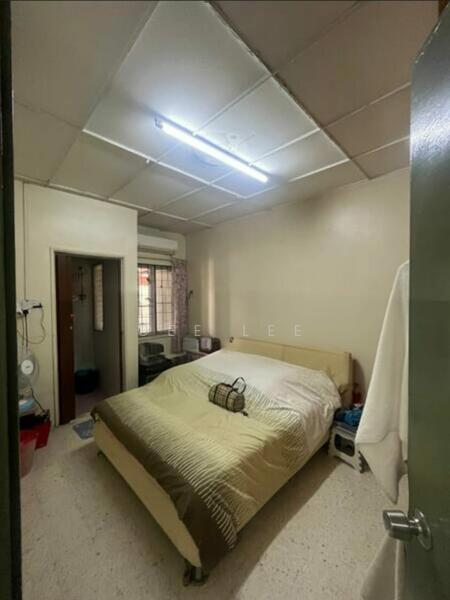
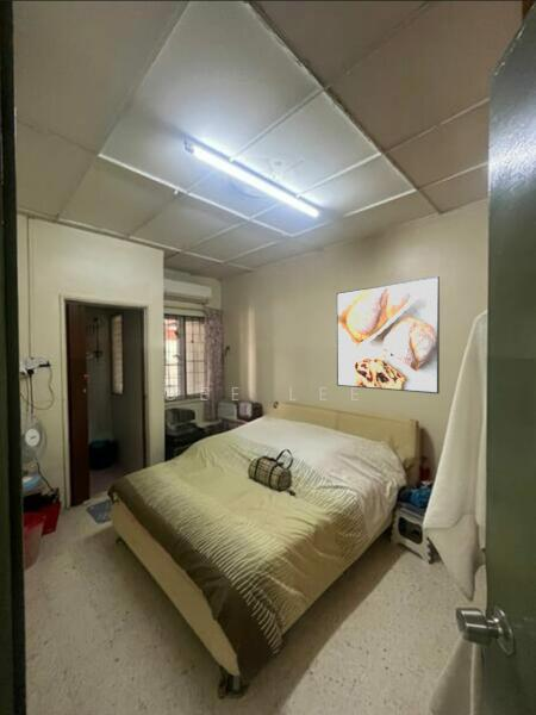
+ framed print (381, 337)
